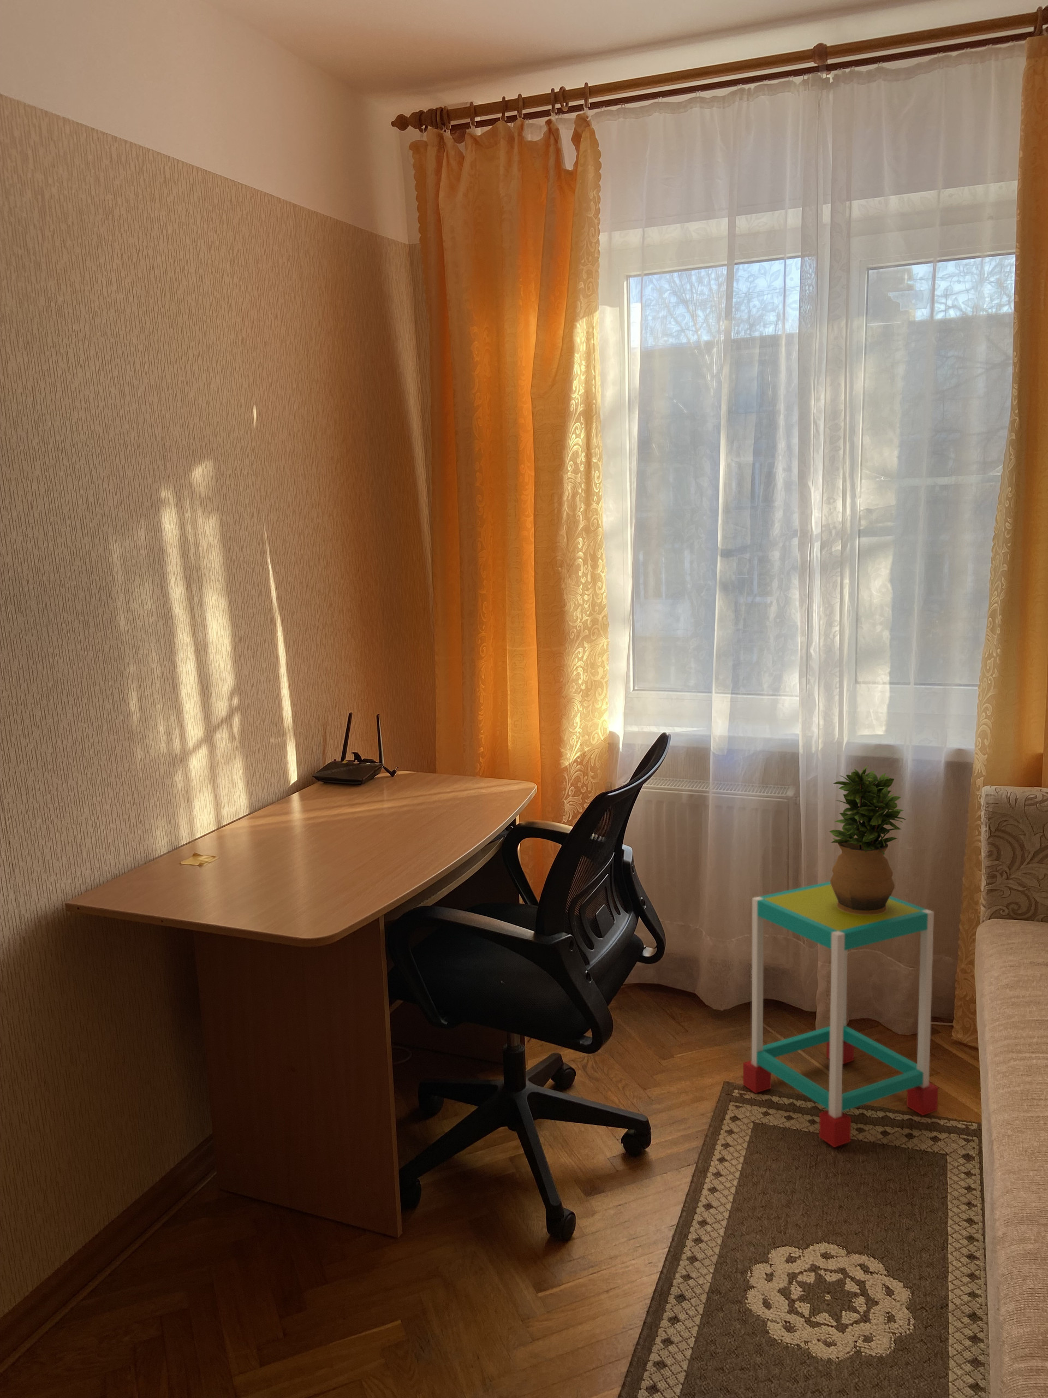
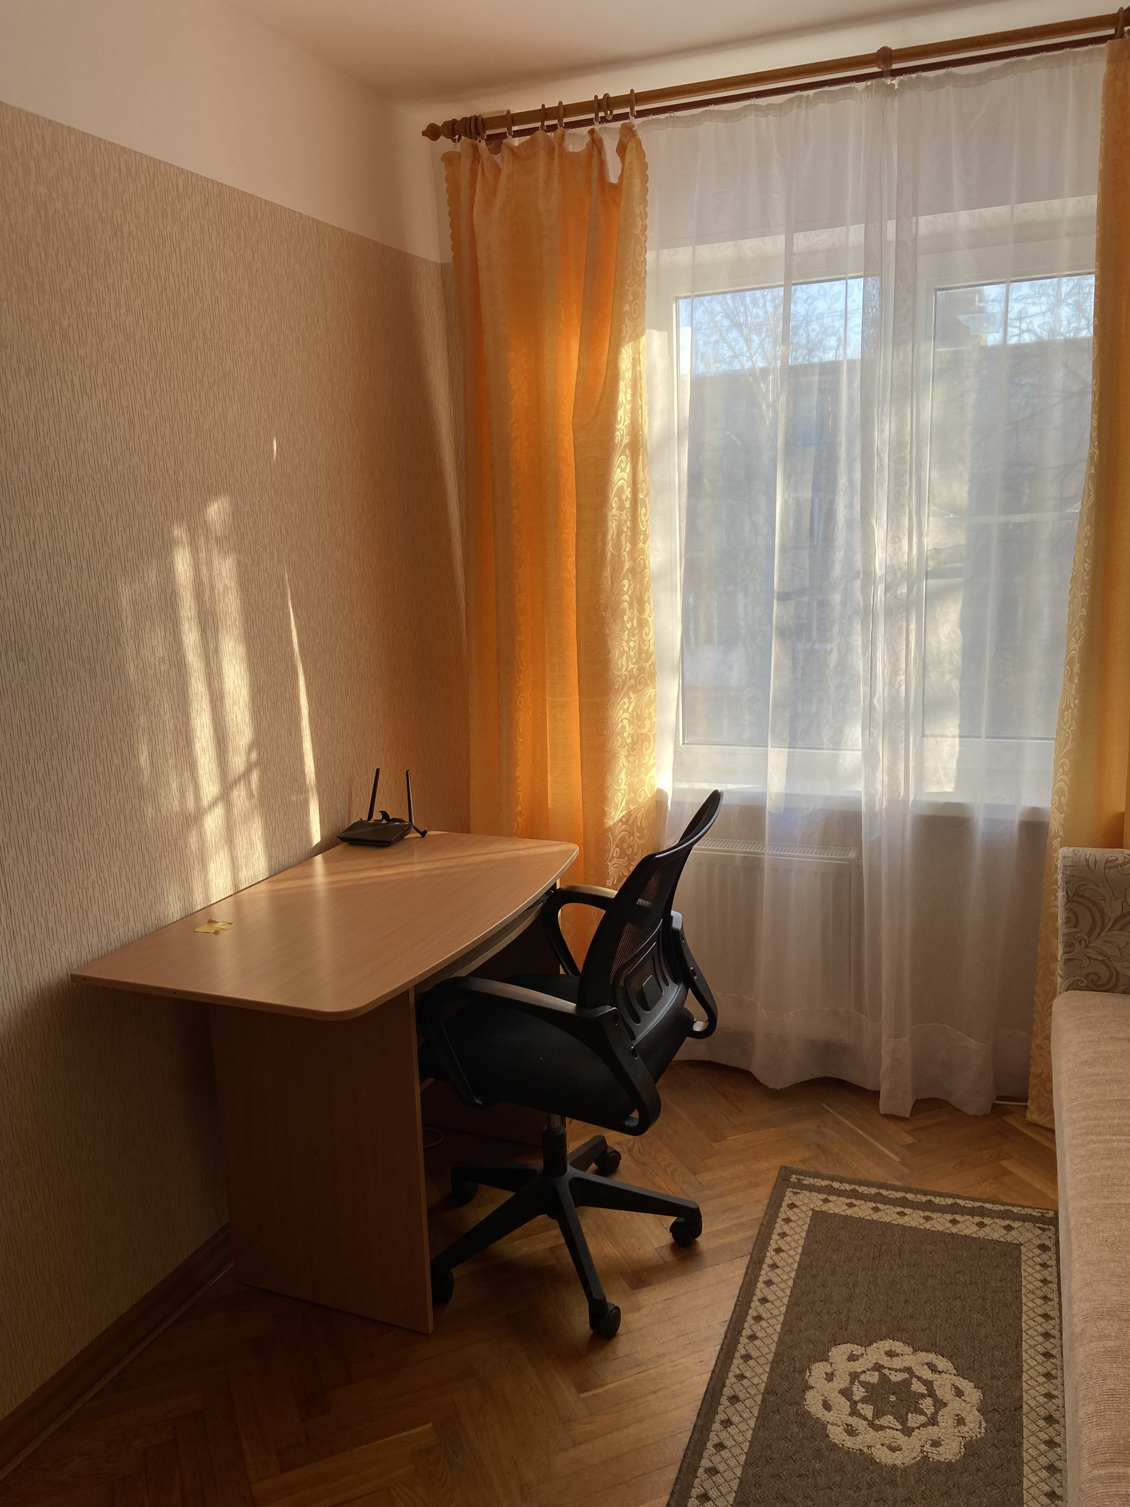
- potted plant (872, 835)
- side table (839, 1002)
